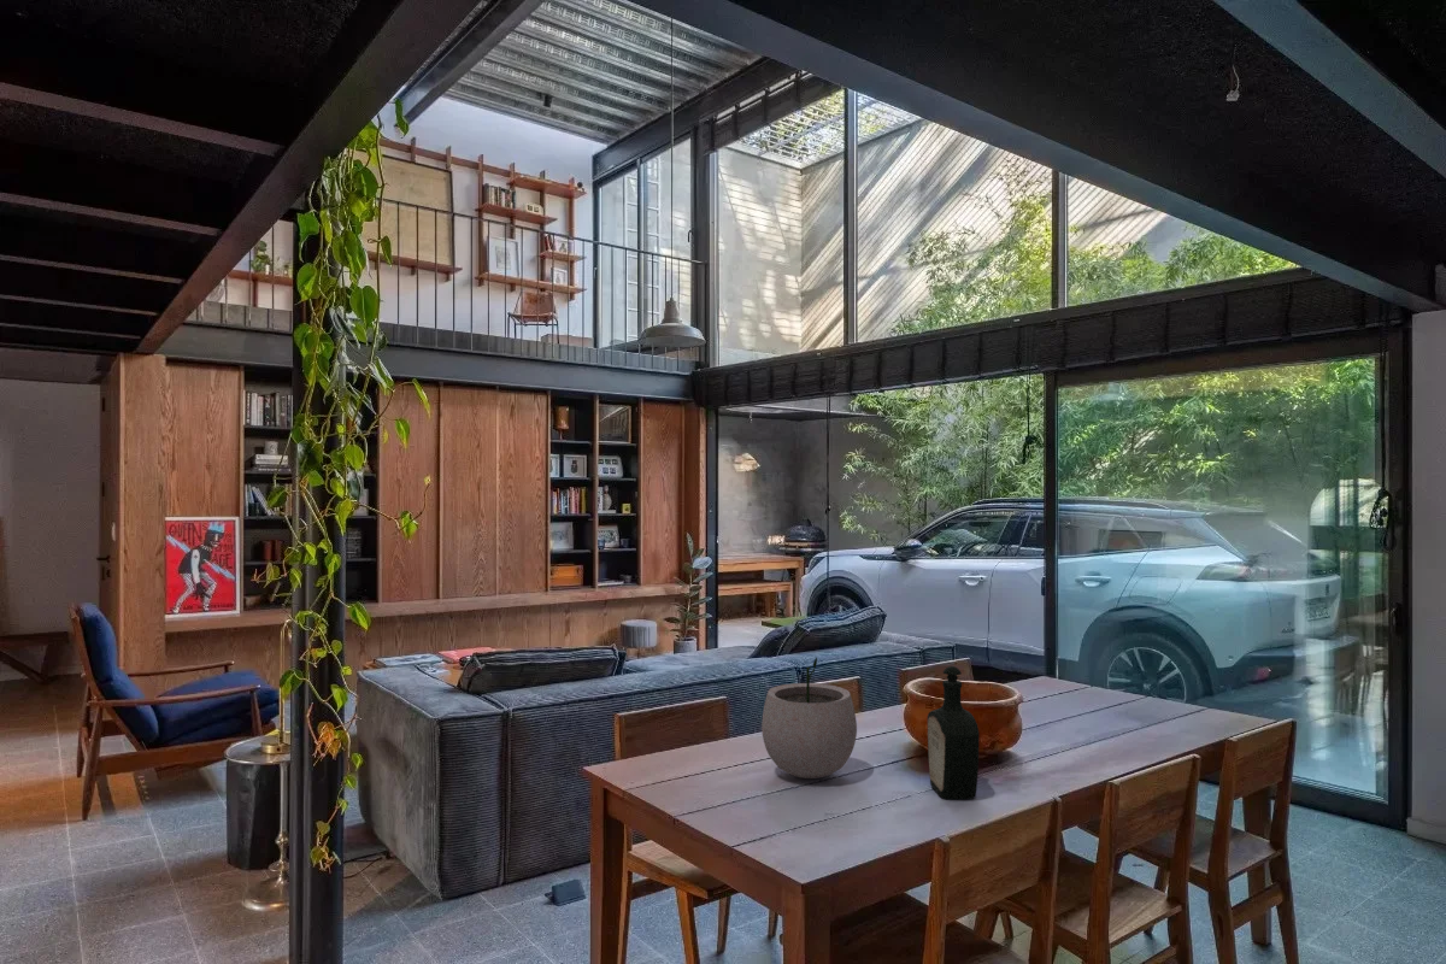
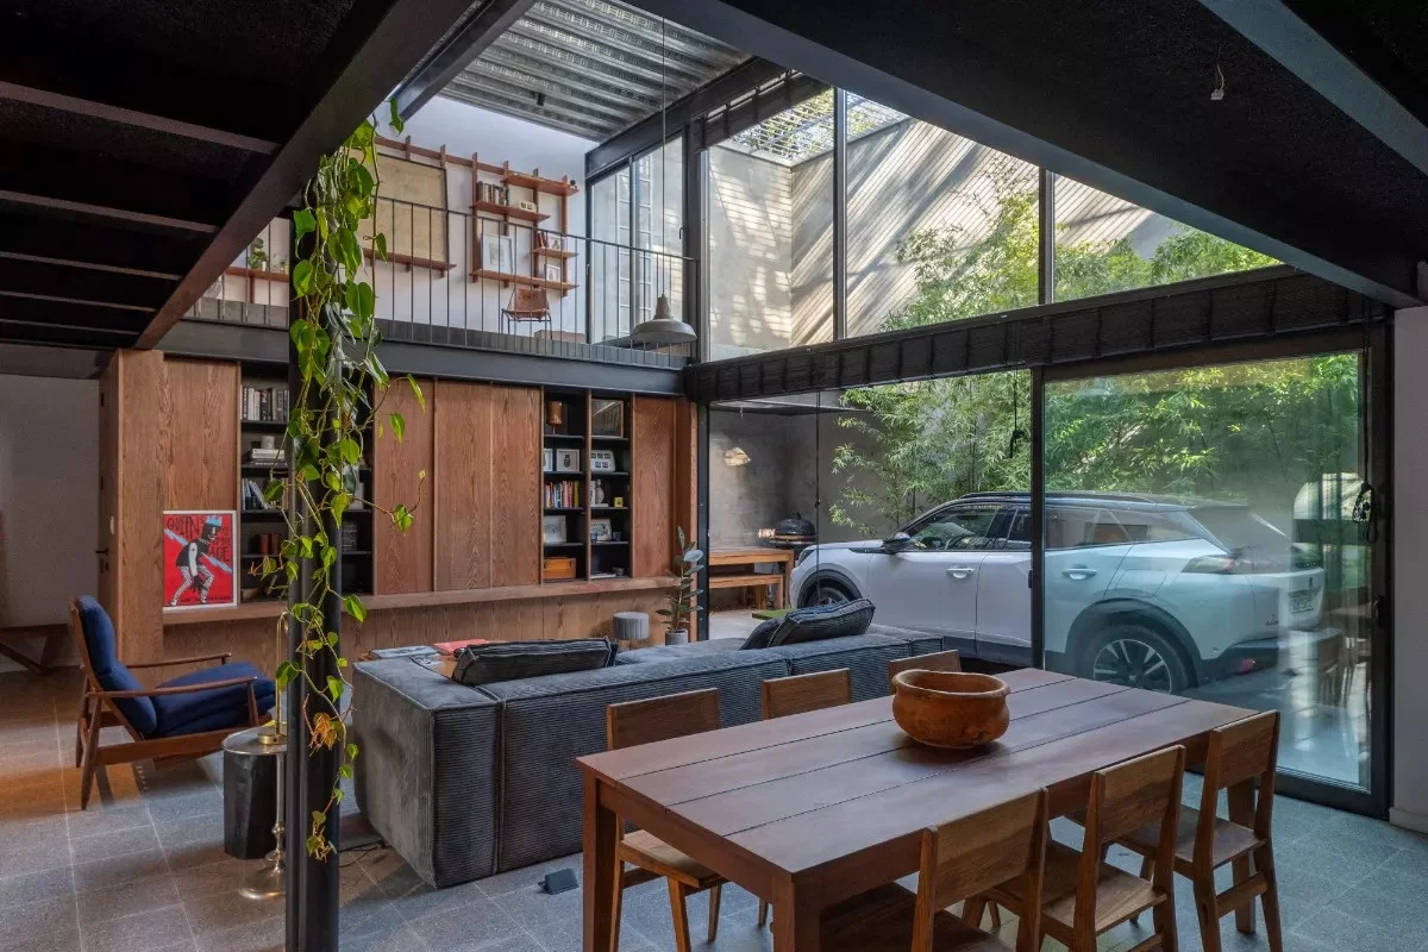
- plant pot (809, 715)
- bottle (952, 728)
